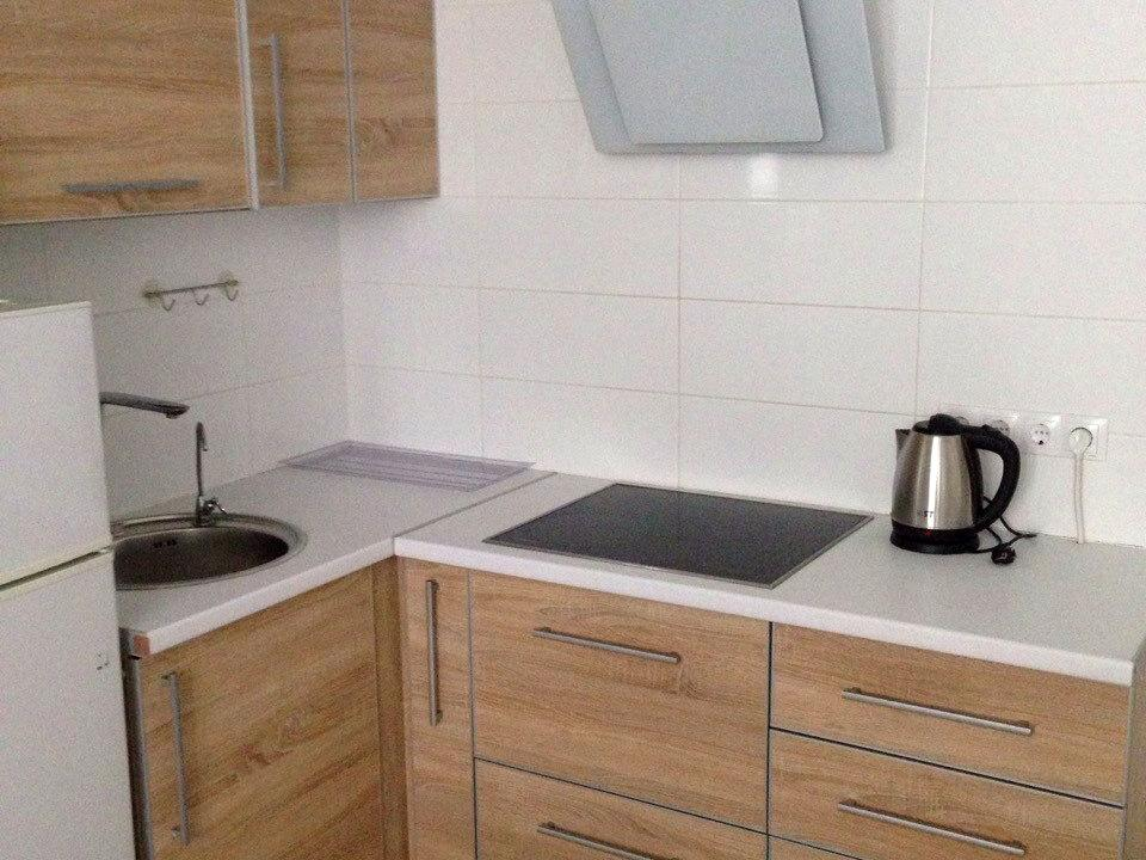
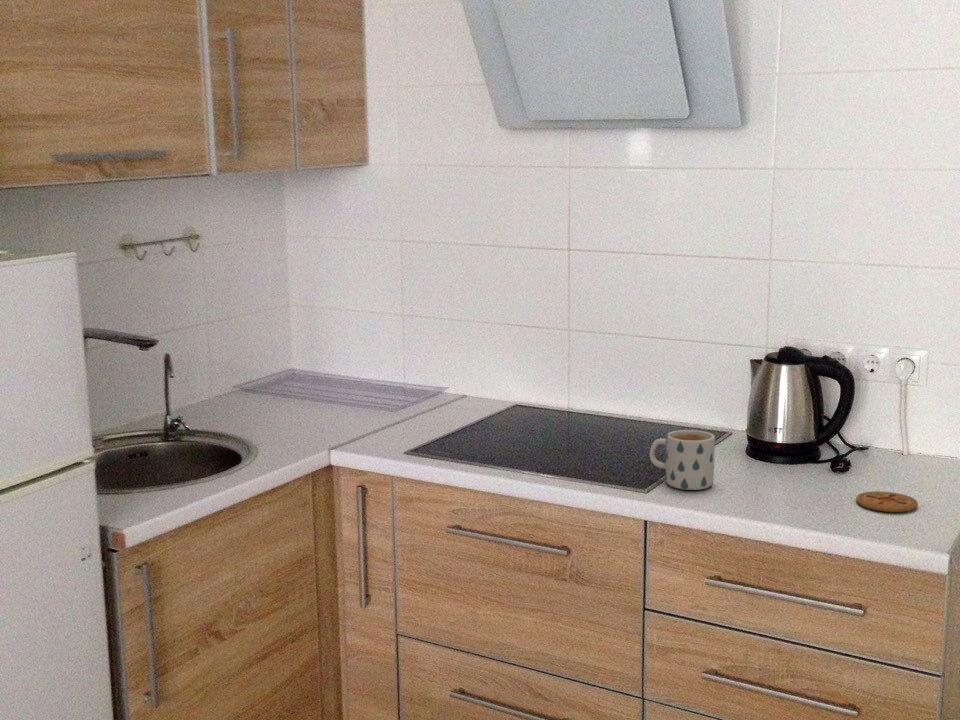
+ mug (681, 458)
+ coaster (886, 501)
